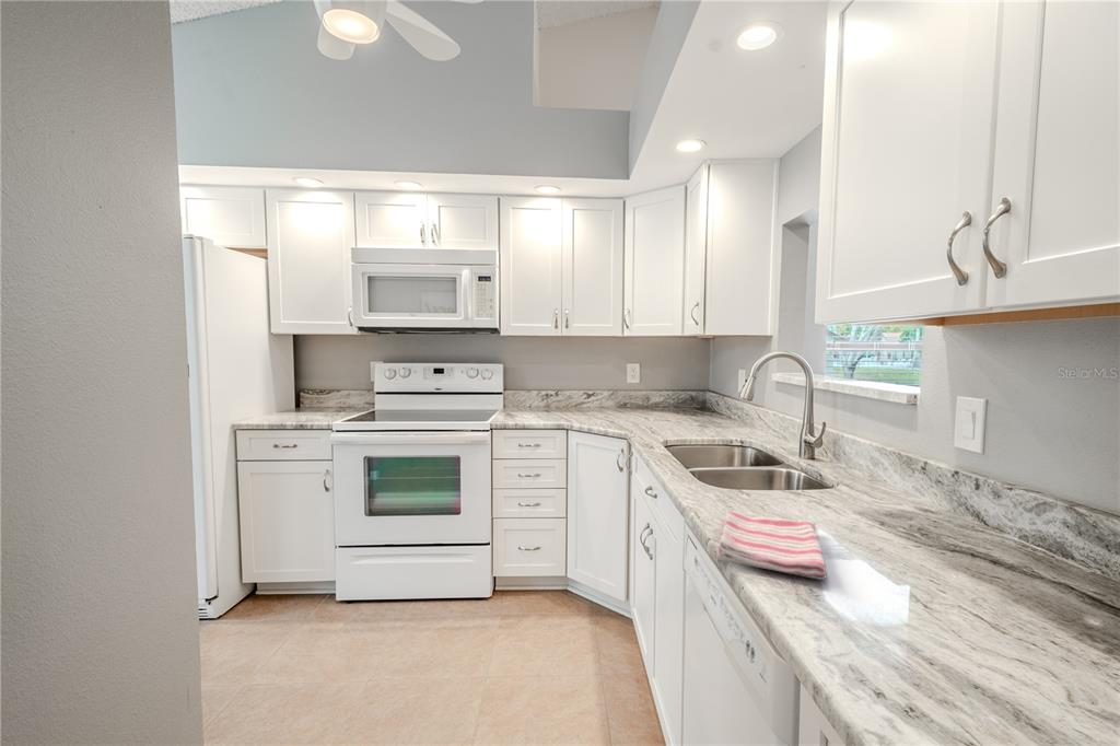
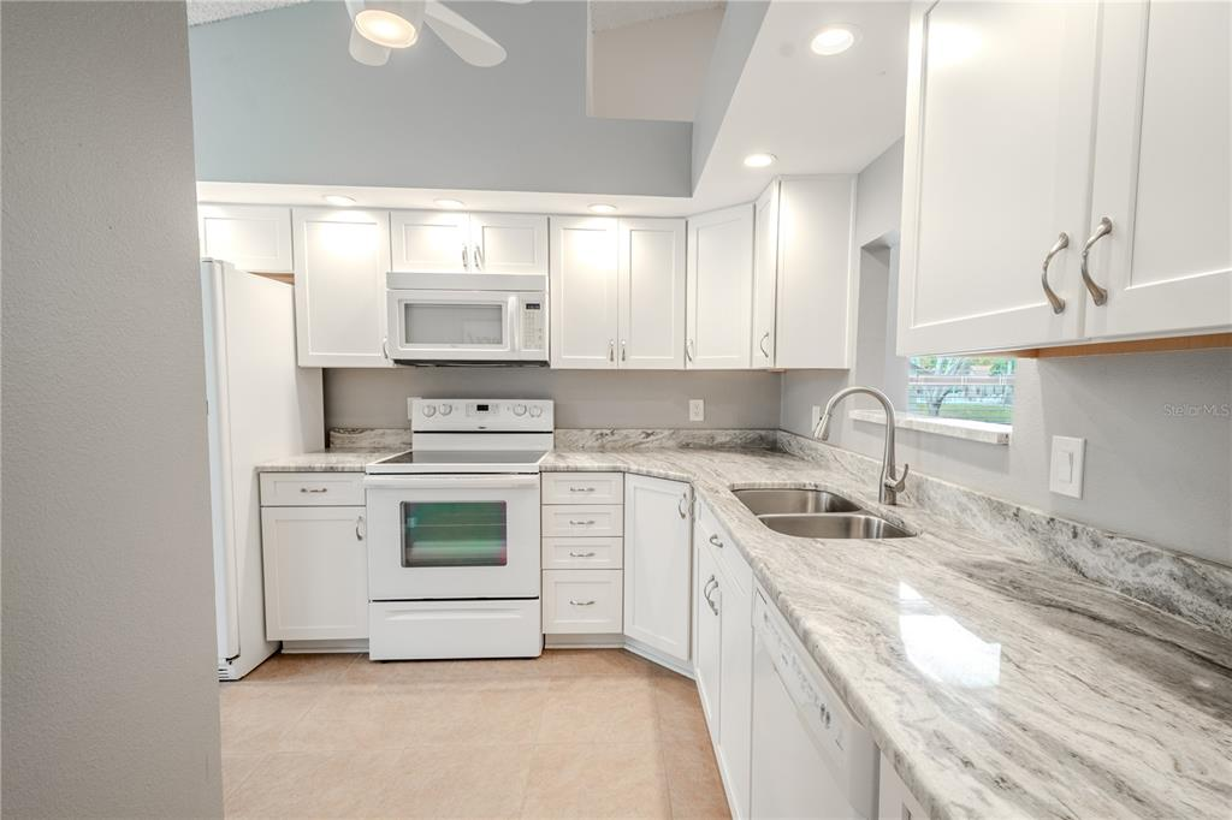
- dish towel (769, 536)
